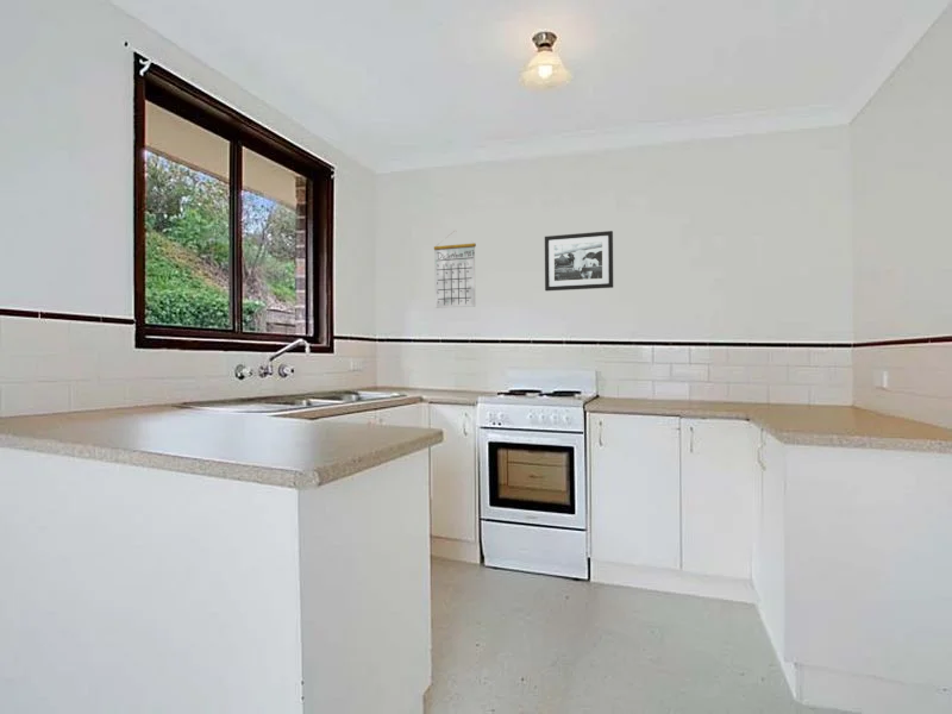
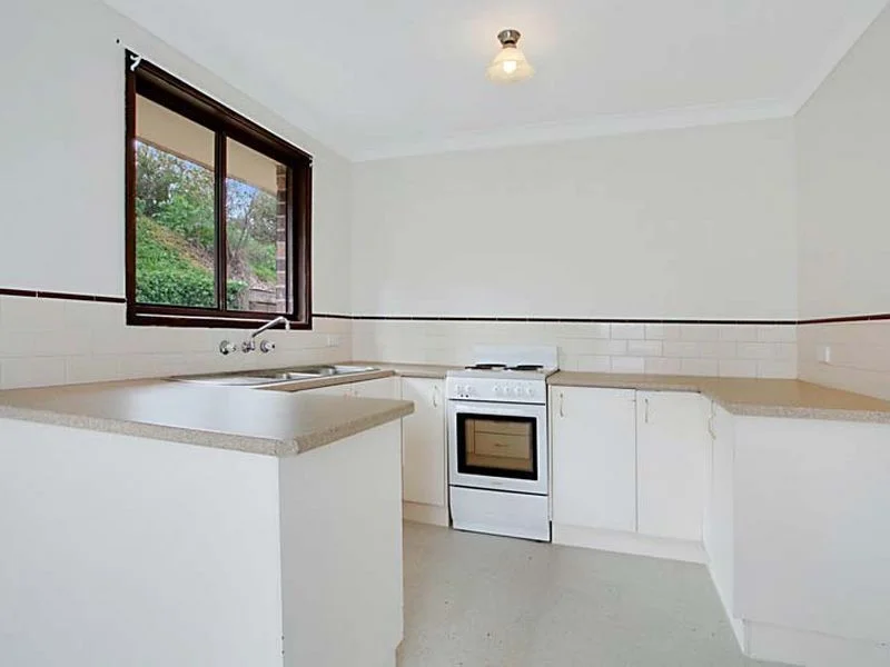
- picture frame (578, 261)
- calendar (455, 268)
